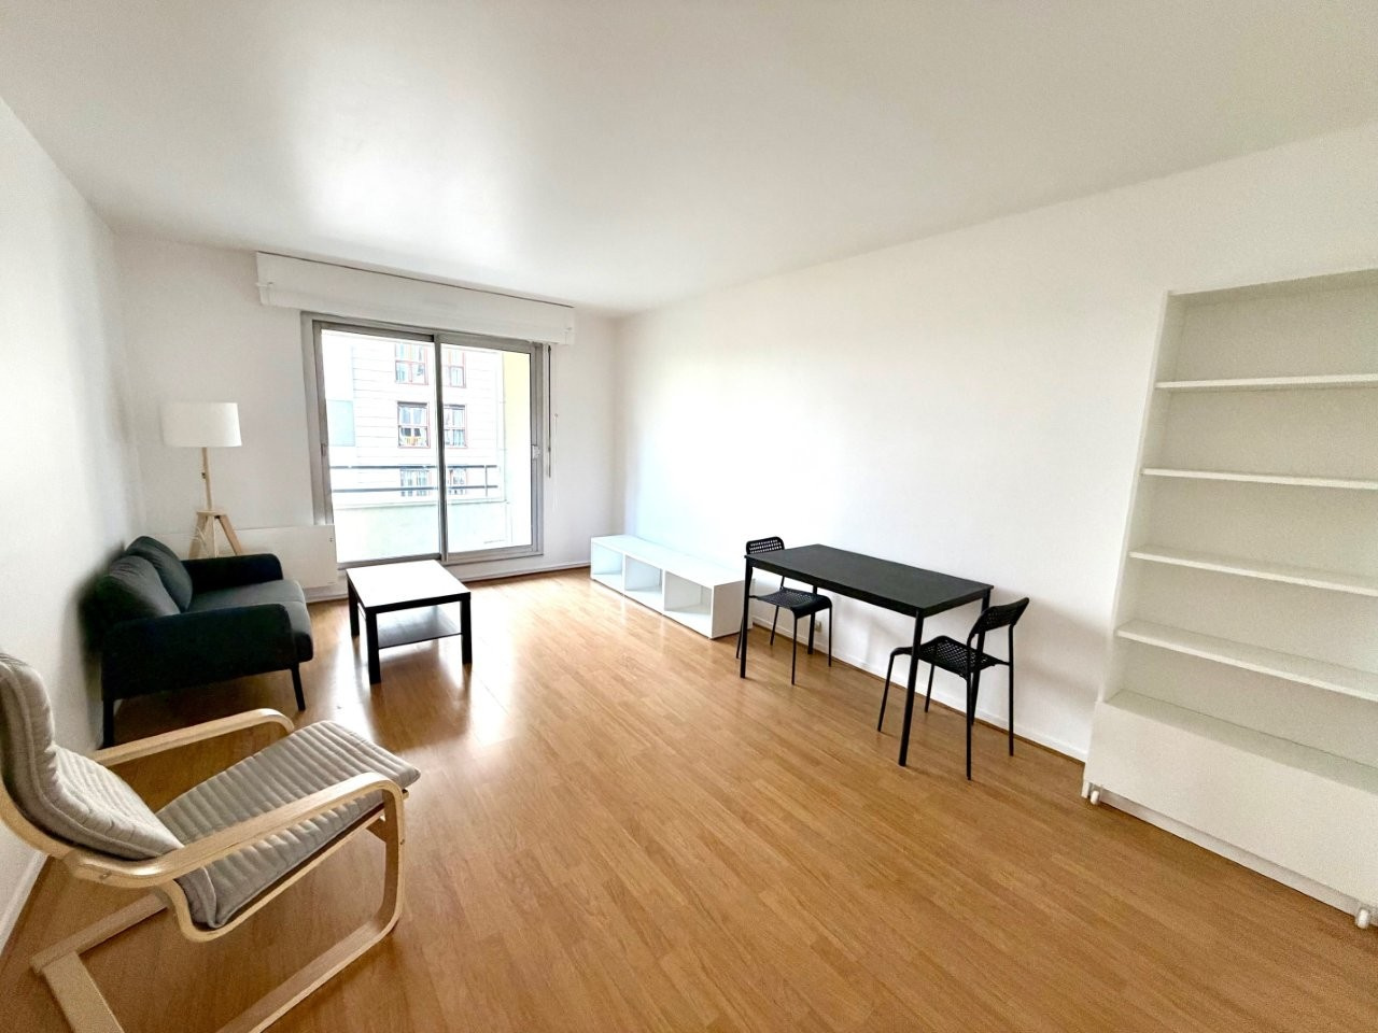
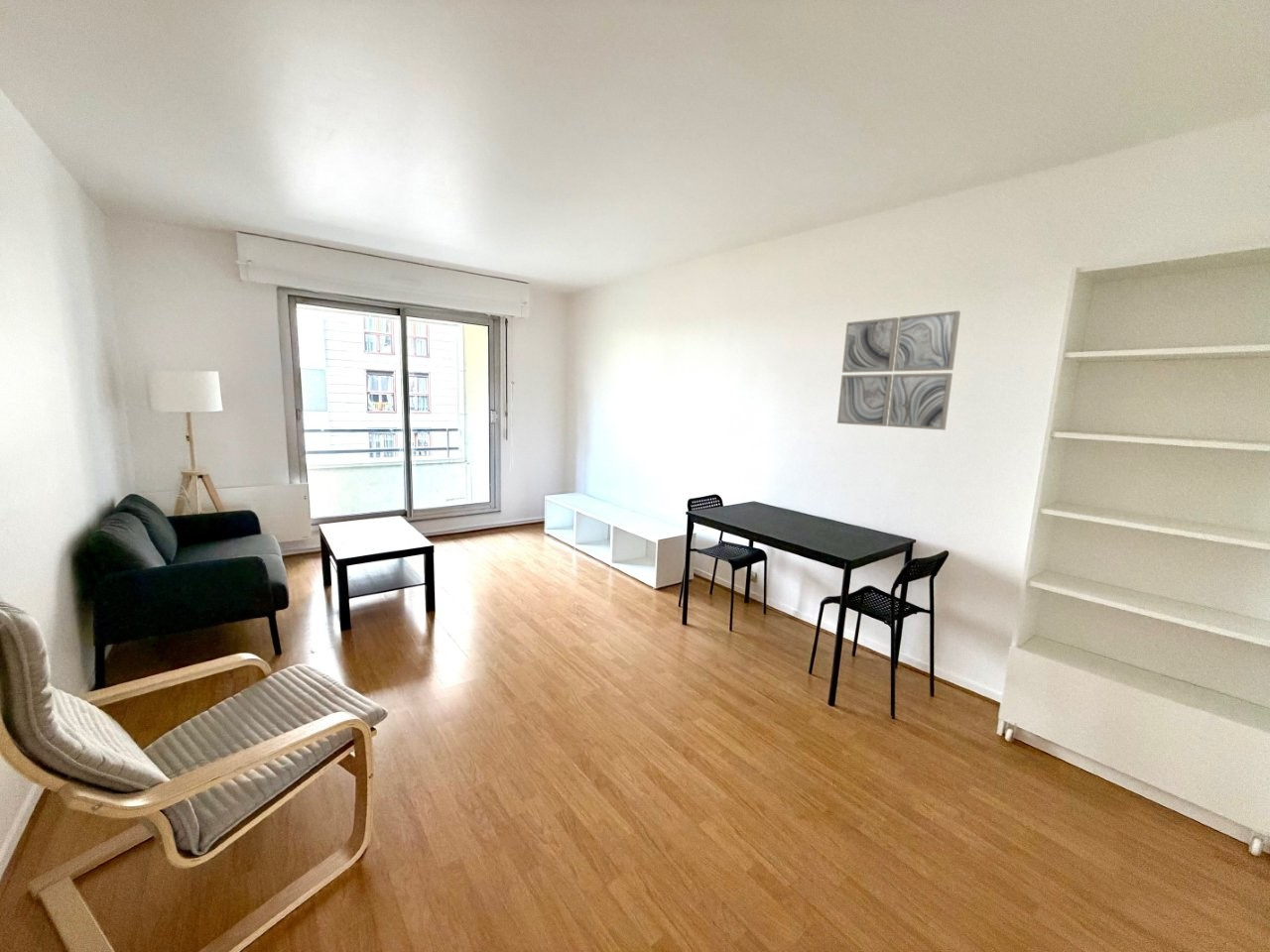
+ wall art (892, 371)
